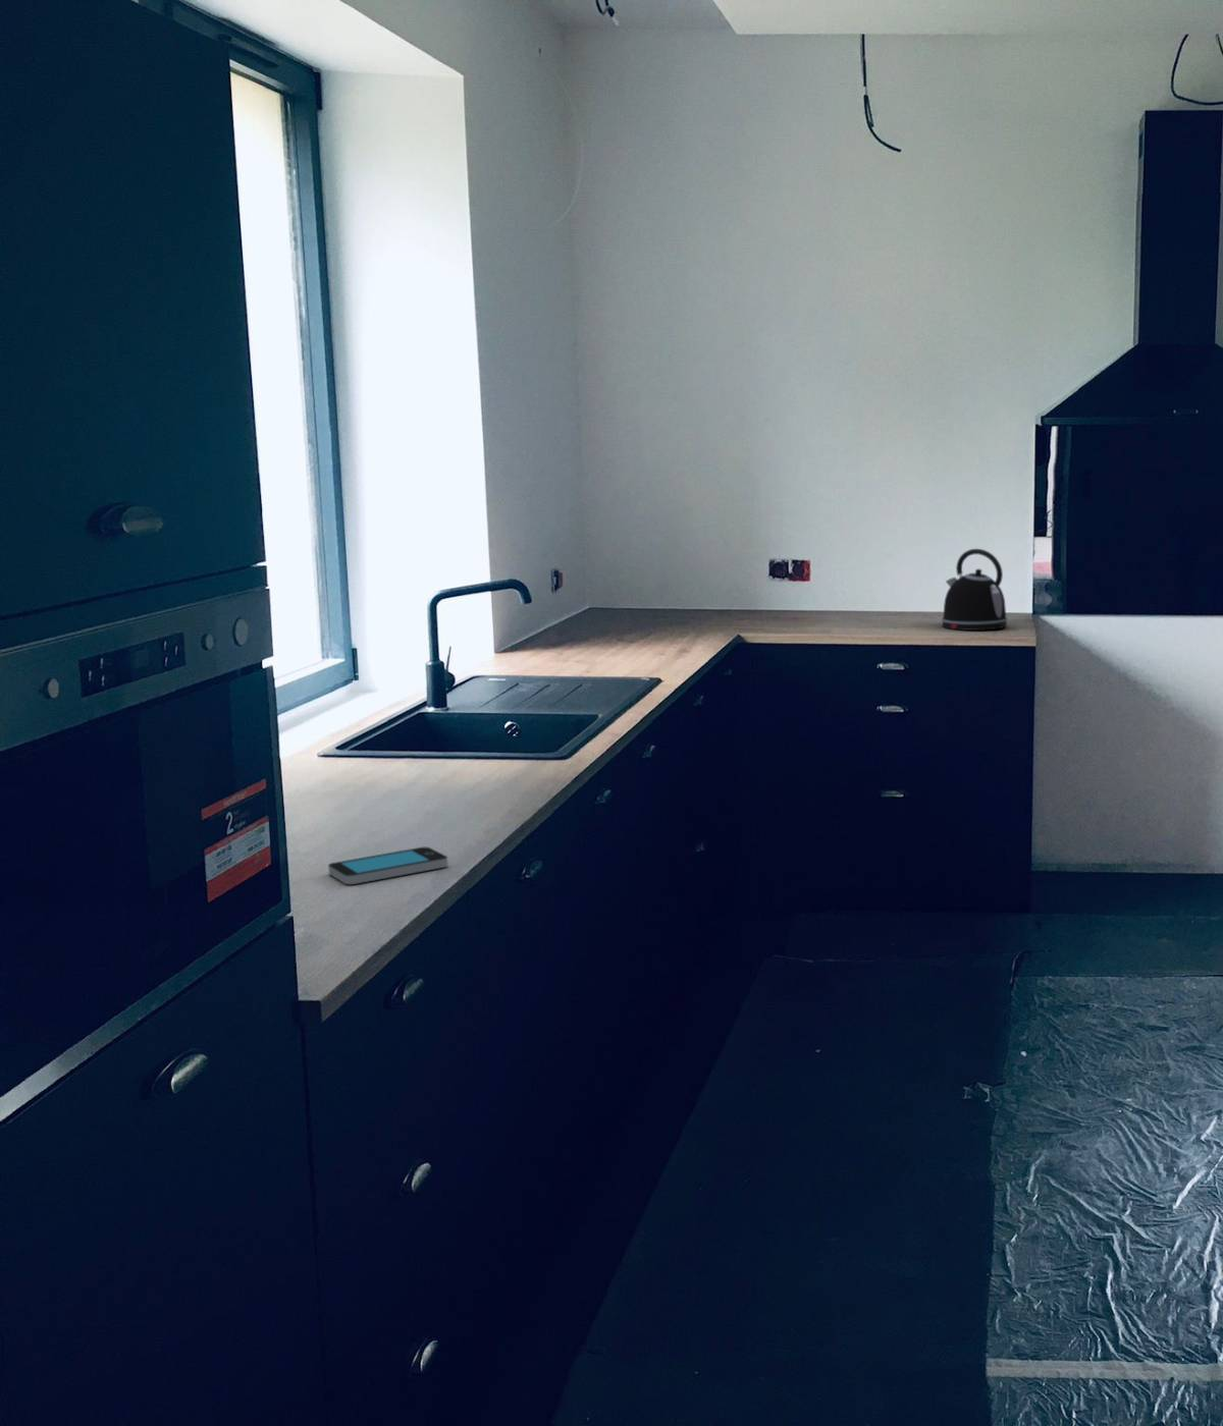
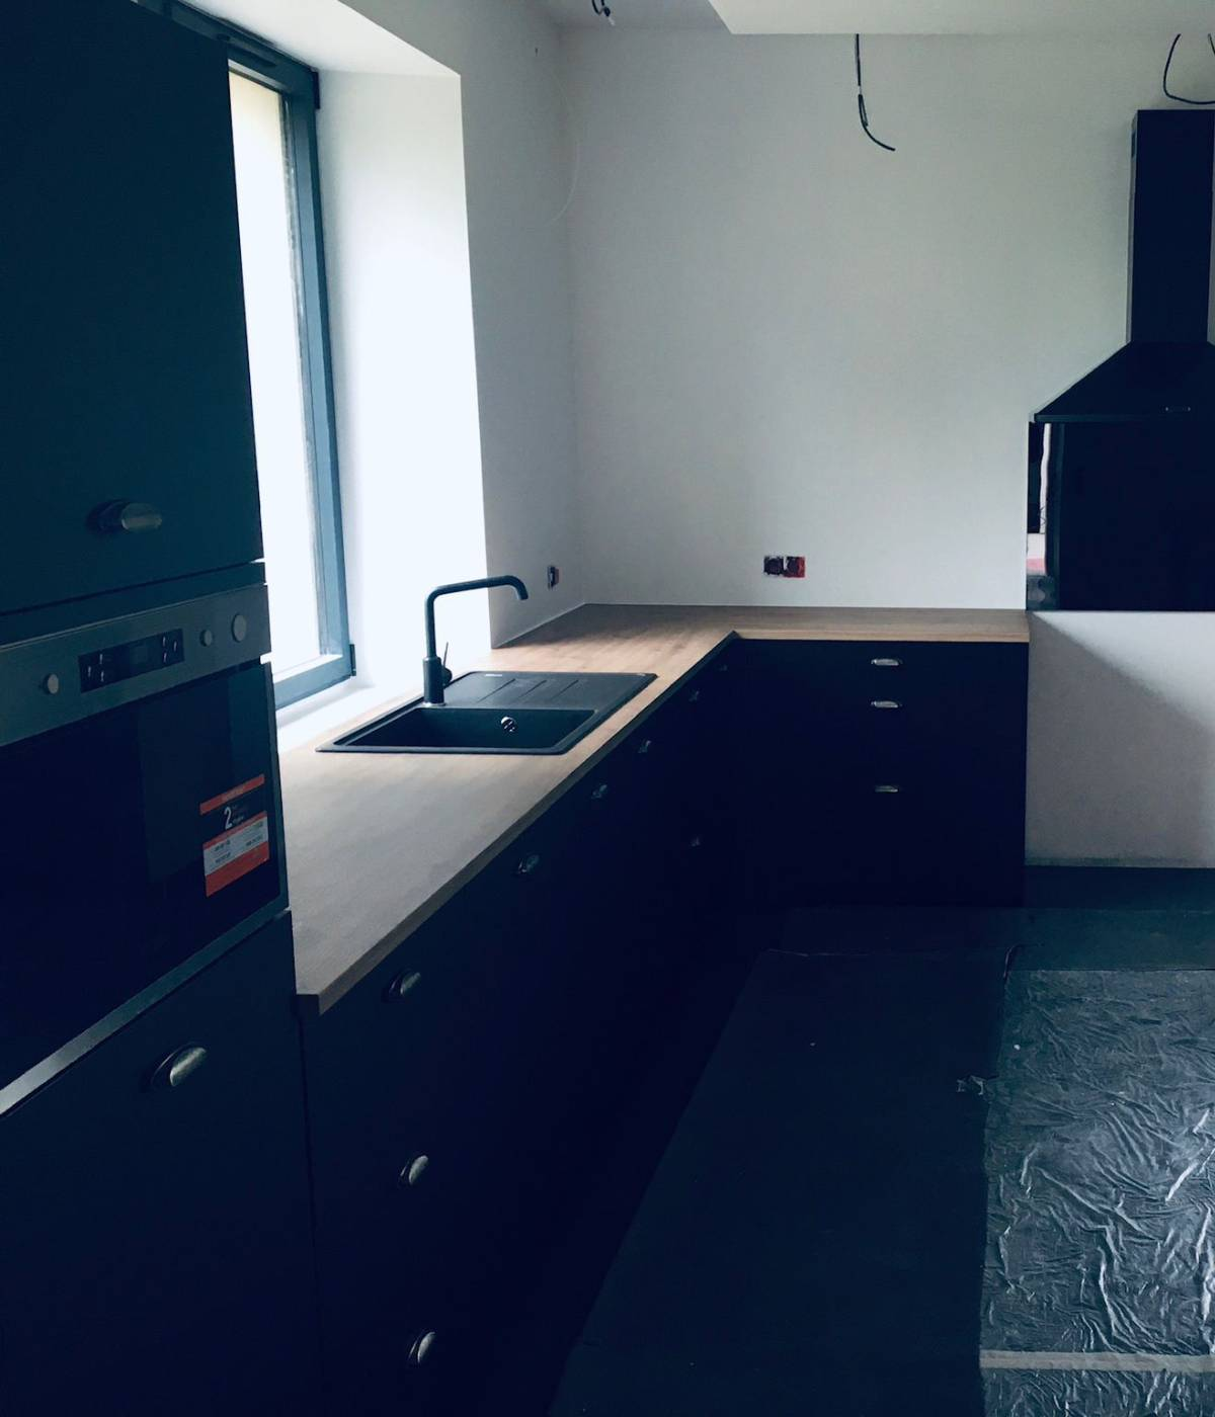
- kettle (974, 587)
- smartphone (388, 865)
